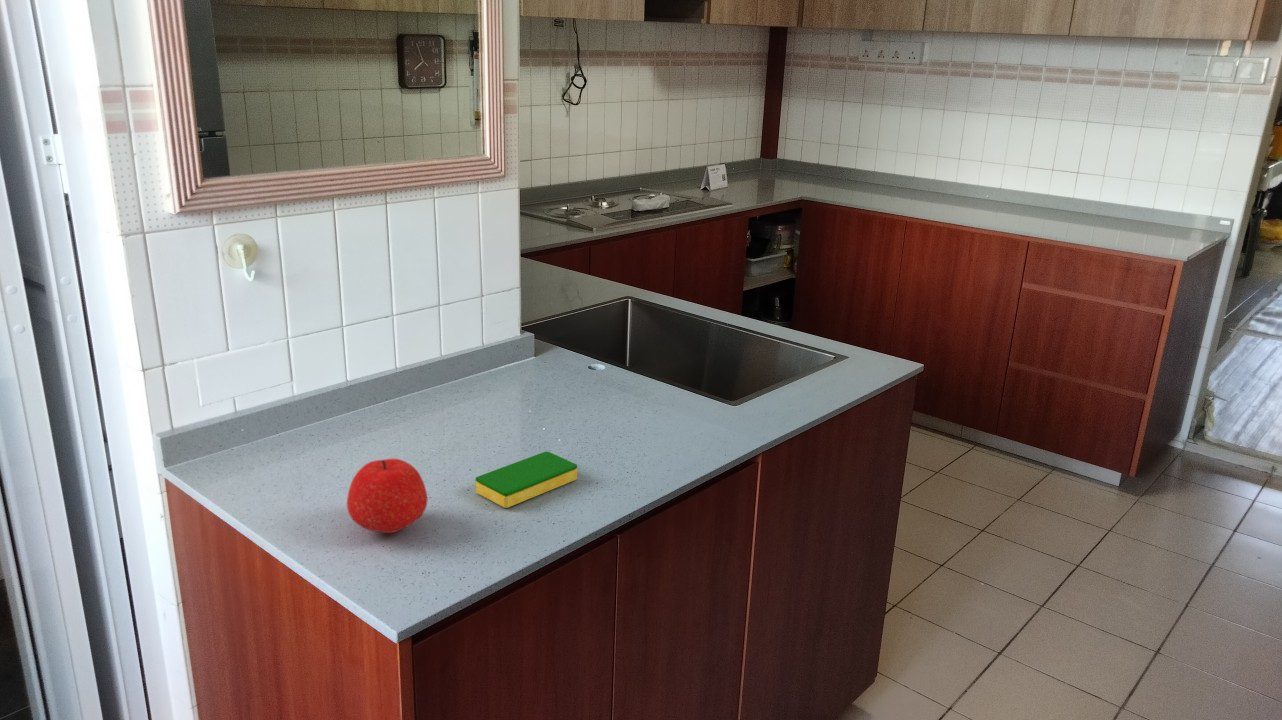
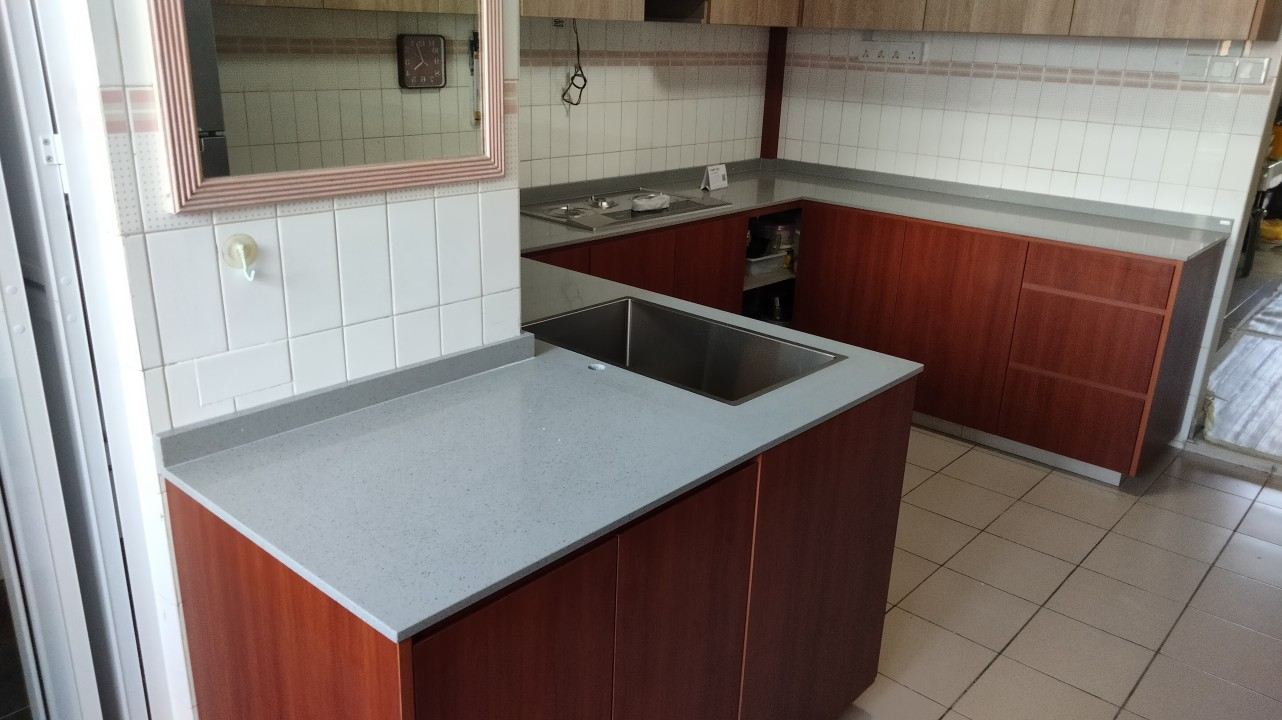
- dish sponge (527, 478)
- apple (387, 494)
